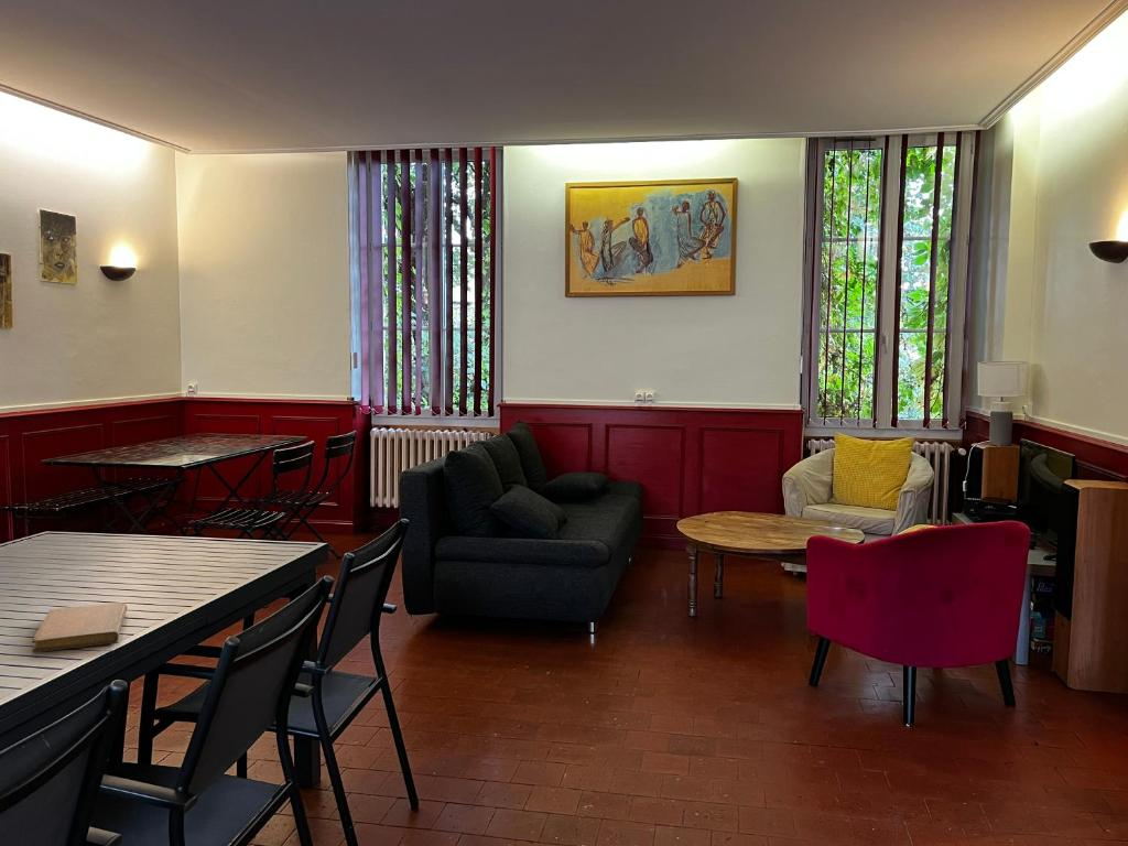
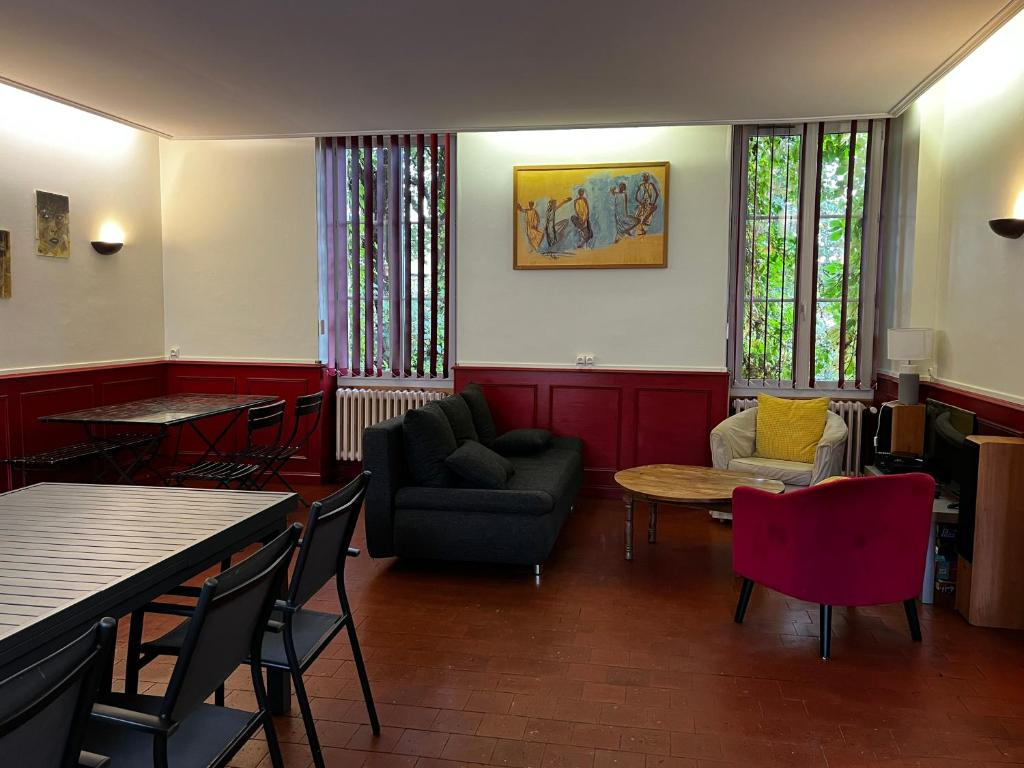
- notebook (83, 625)
